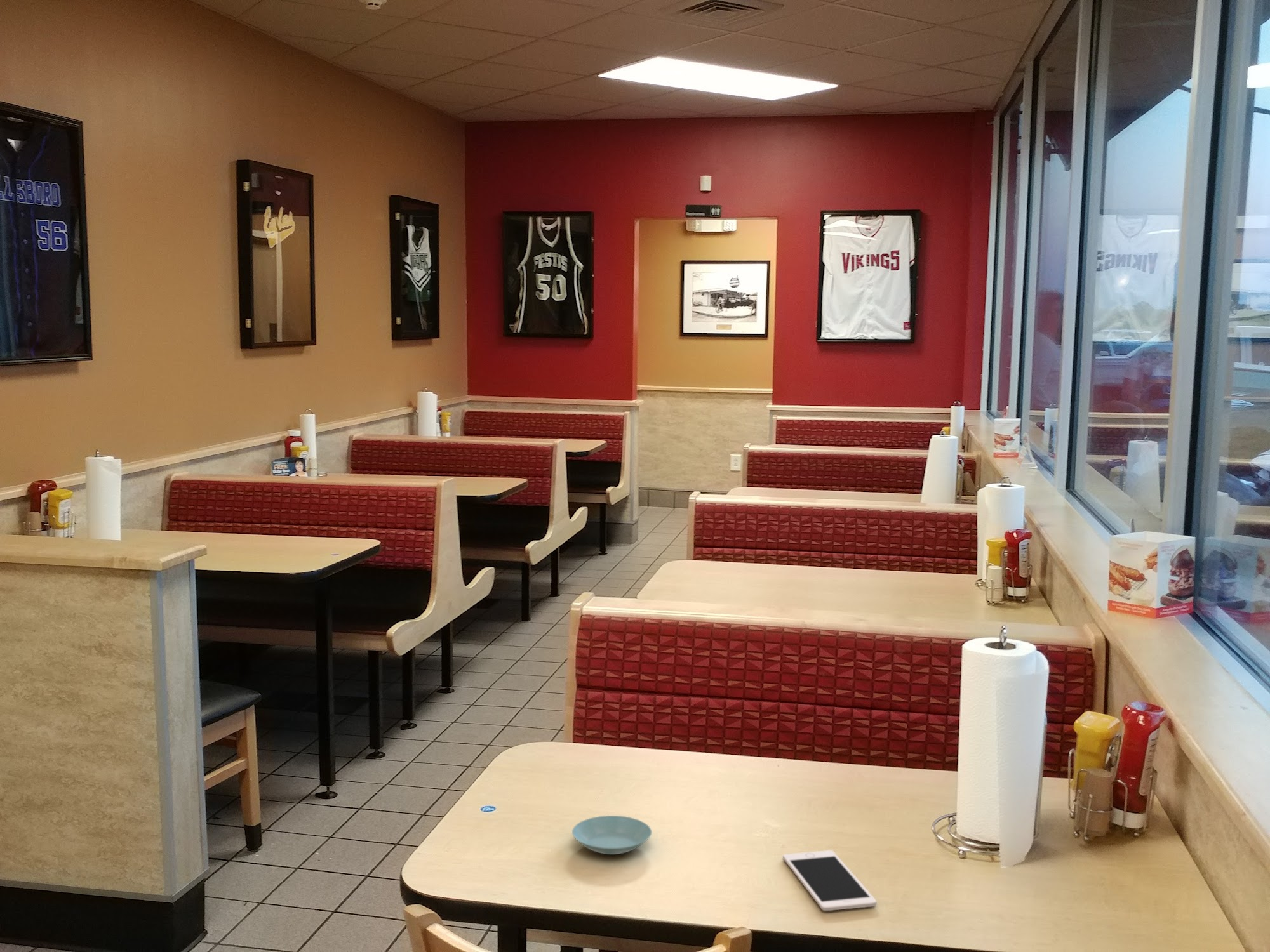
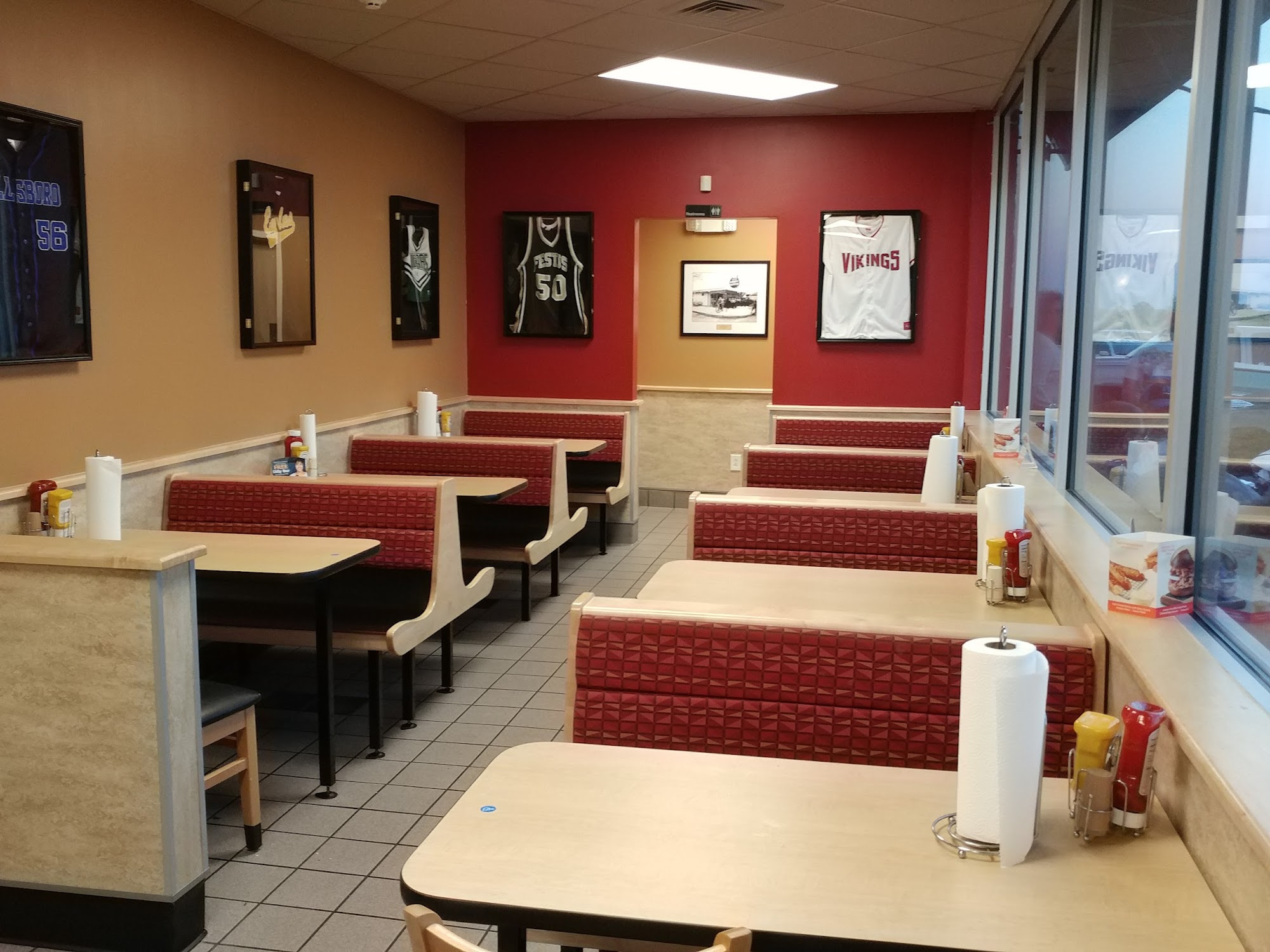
- saucer (612, 838)
- cell phone (827, 879)
